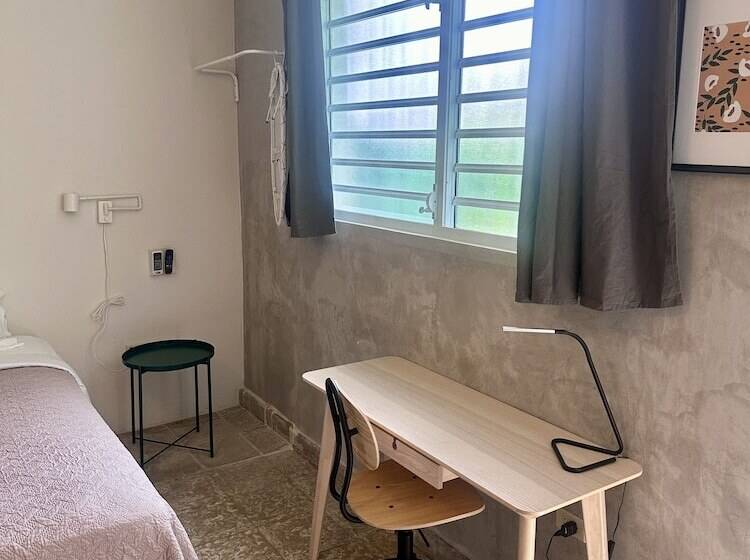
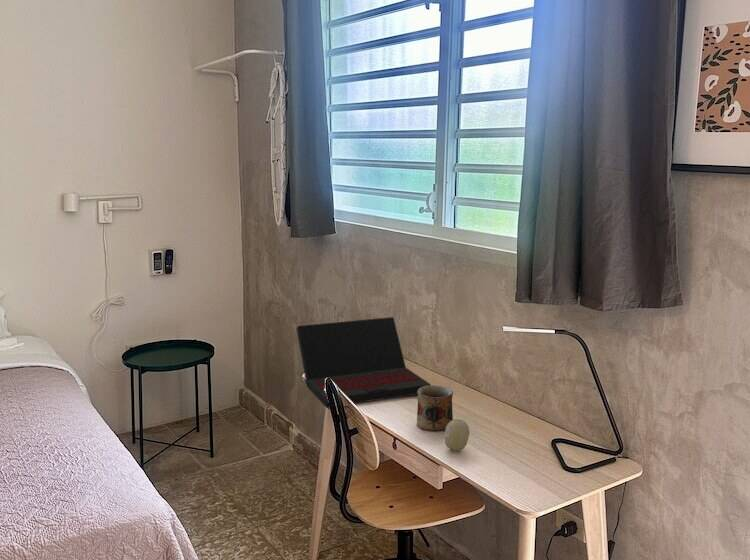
+ laptop (361, 357)
+ mug (435, 406)
+ fruit (456, 434)
